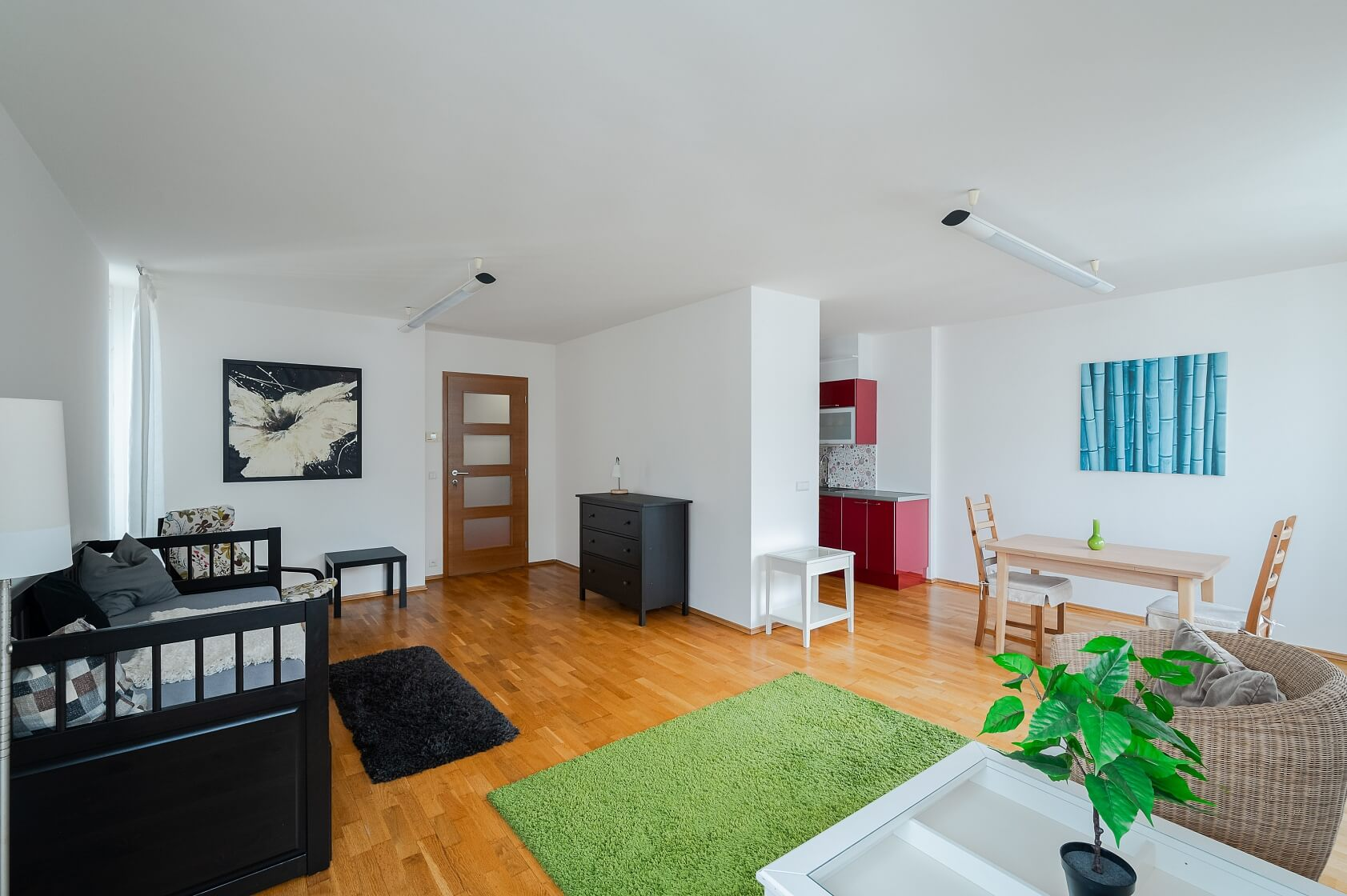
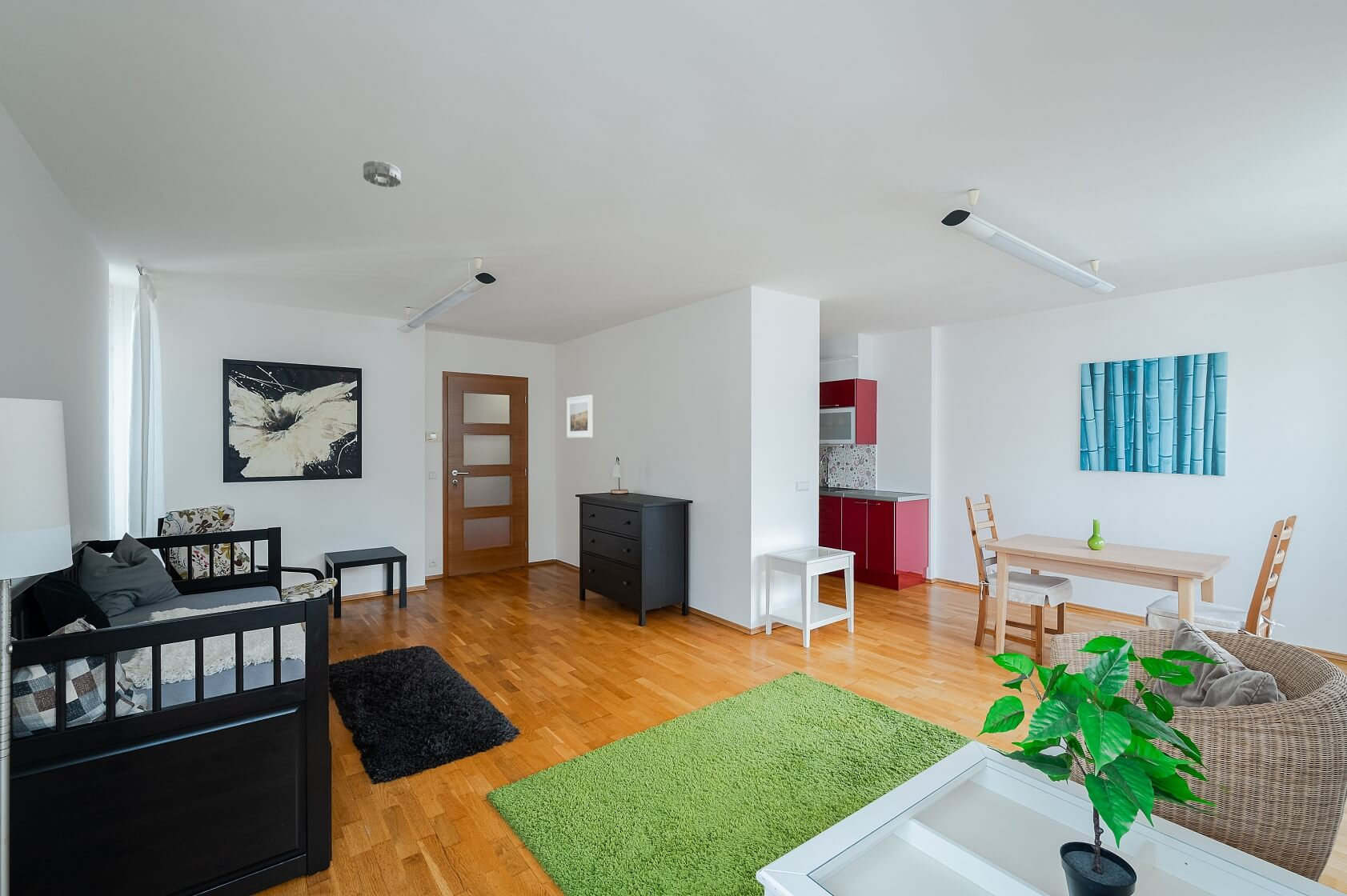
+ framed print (579, 417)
+ smoke detector (382, 173)
